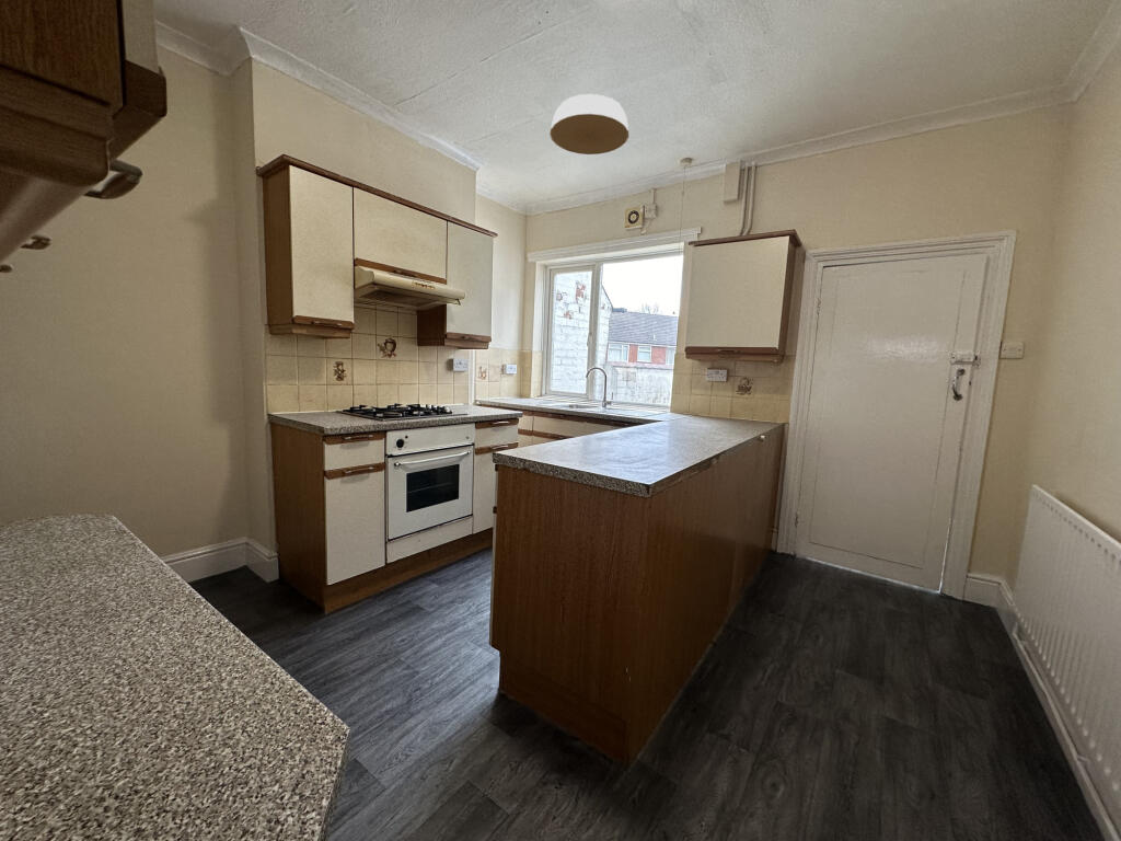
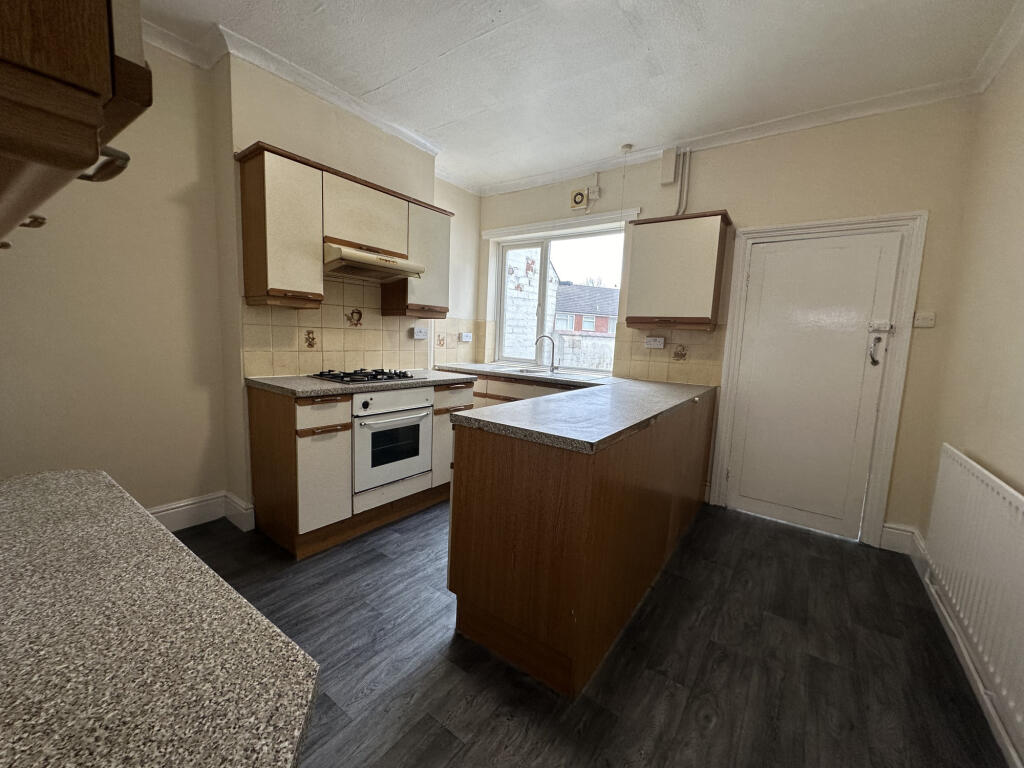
- ceiling light (589, 124)
